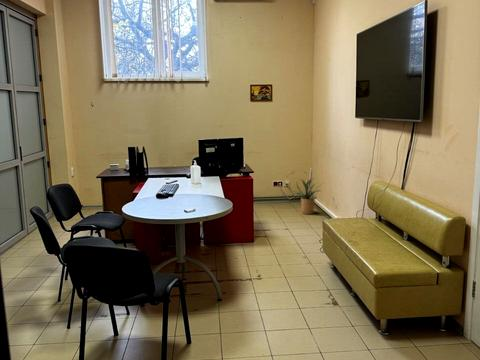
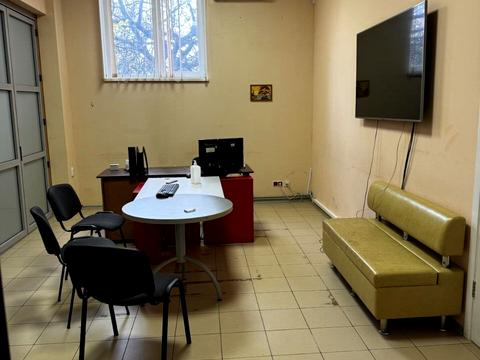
- house plant (309, 194)
